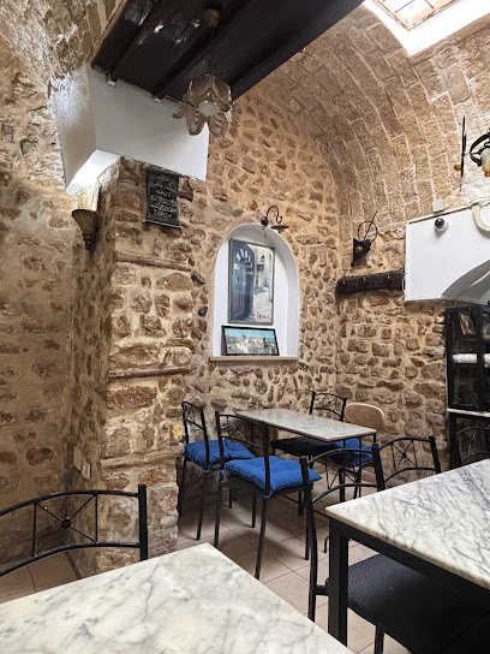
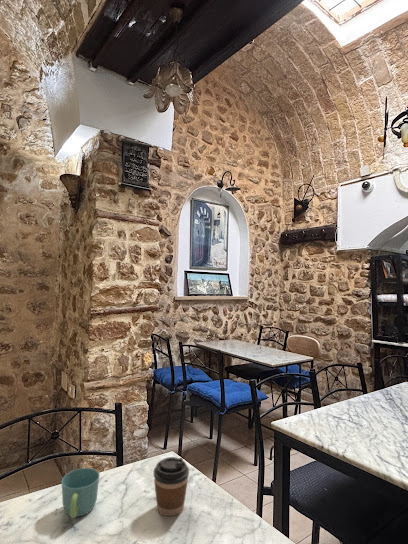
+ mug (79, 495)
+ coffee cup (171, 483)
